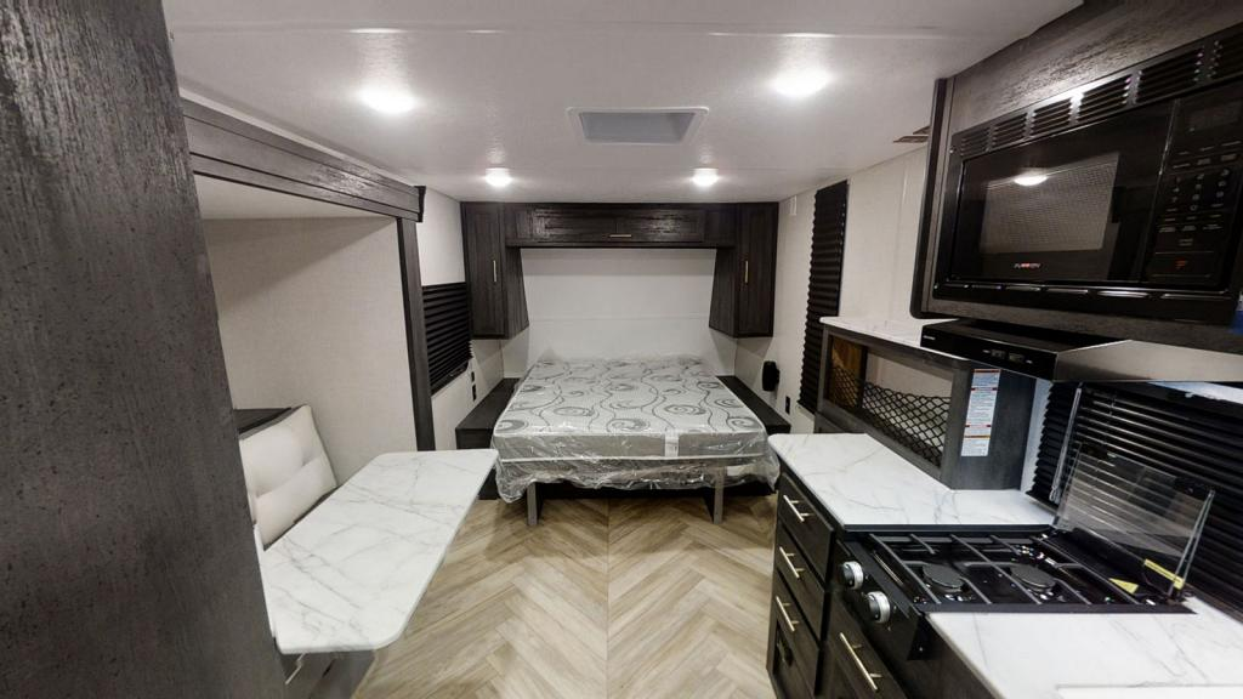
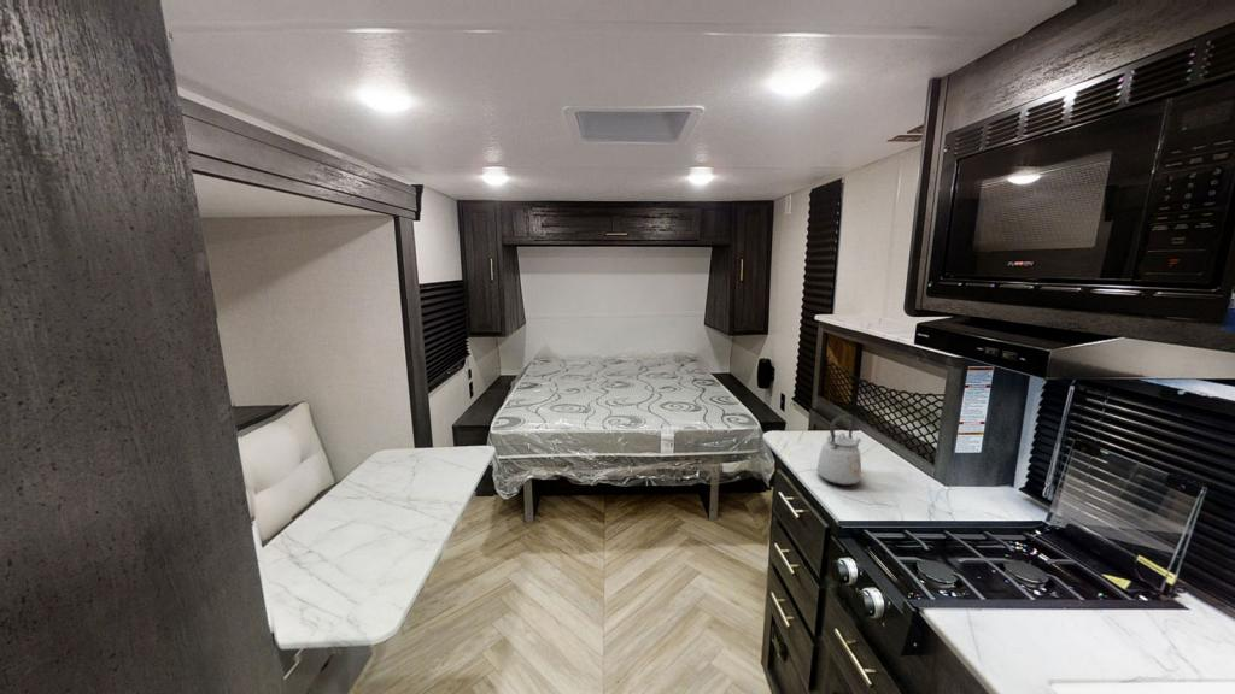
+ kettle (844, 446)
